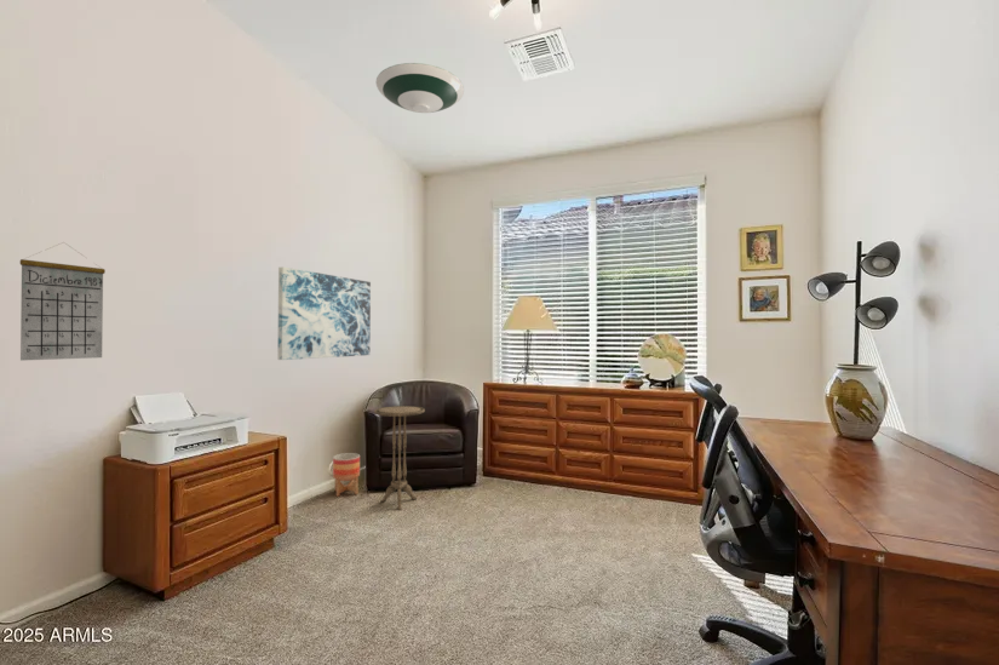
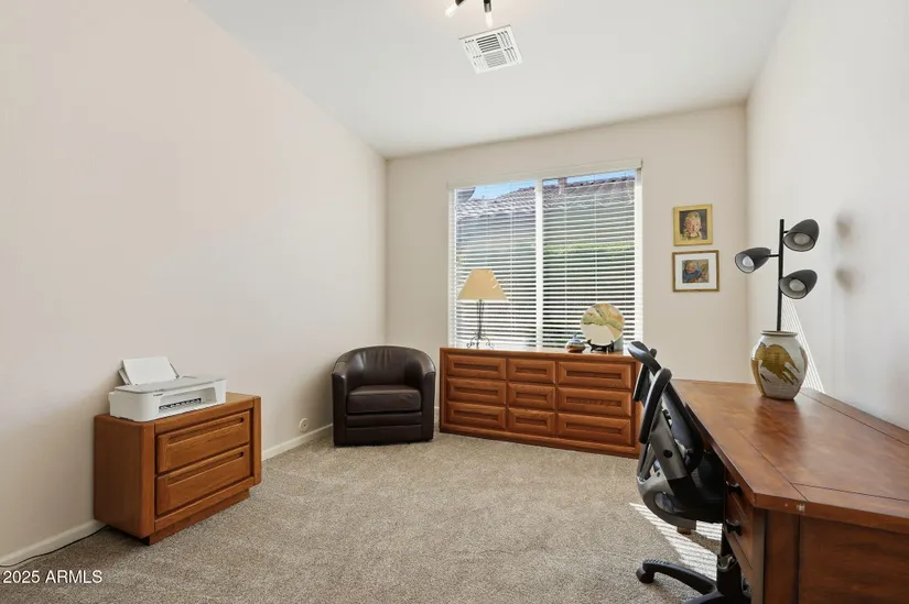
- wall art (329, 316)
- planter (346, 474)
- calendar (64, 300)
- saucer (420, 98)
- side table (398, 455)
